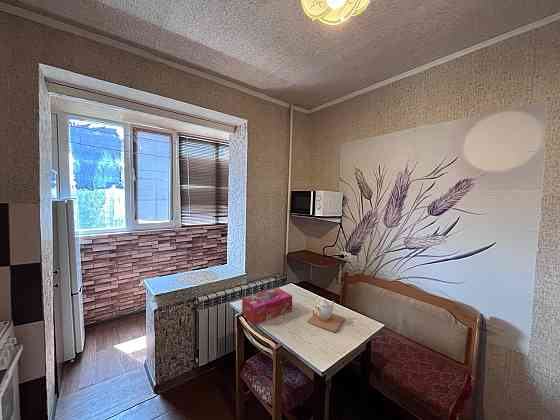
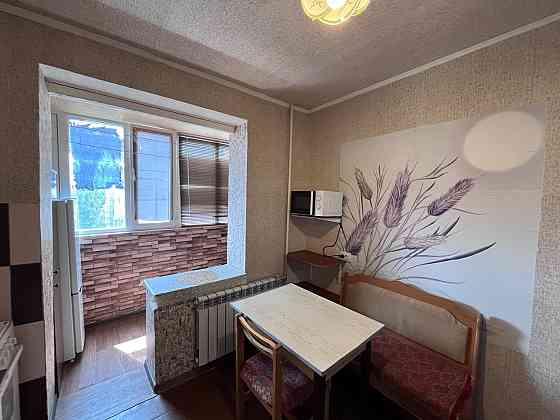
- teapot (326, 310)
- tissue box (267, 304)
